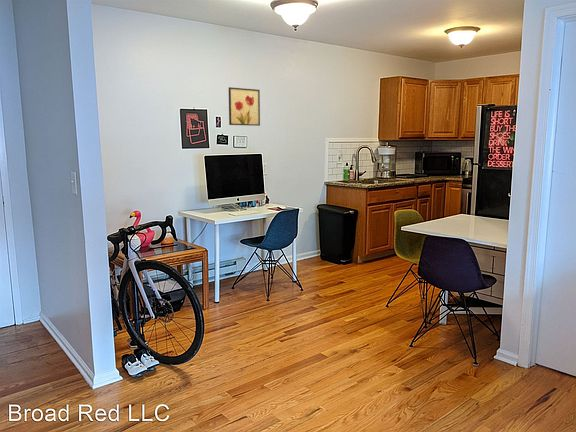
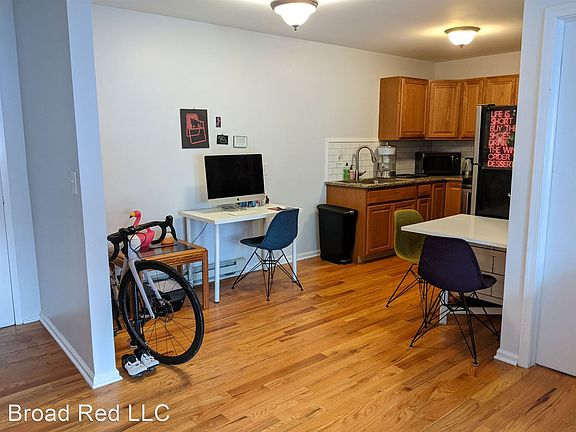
- wall art (244, 107)
